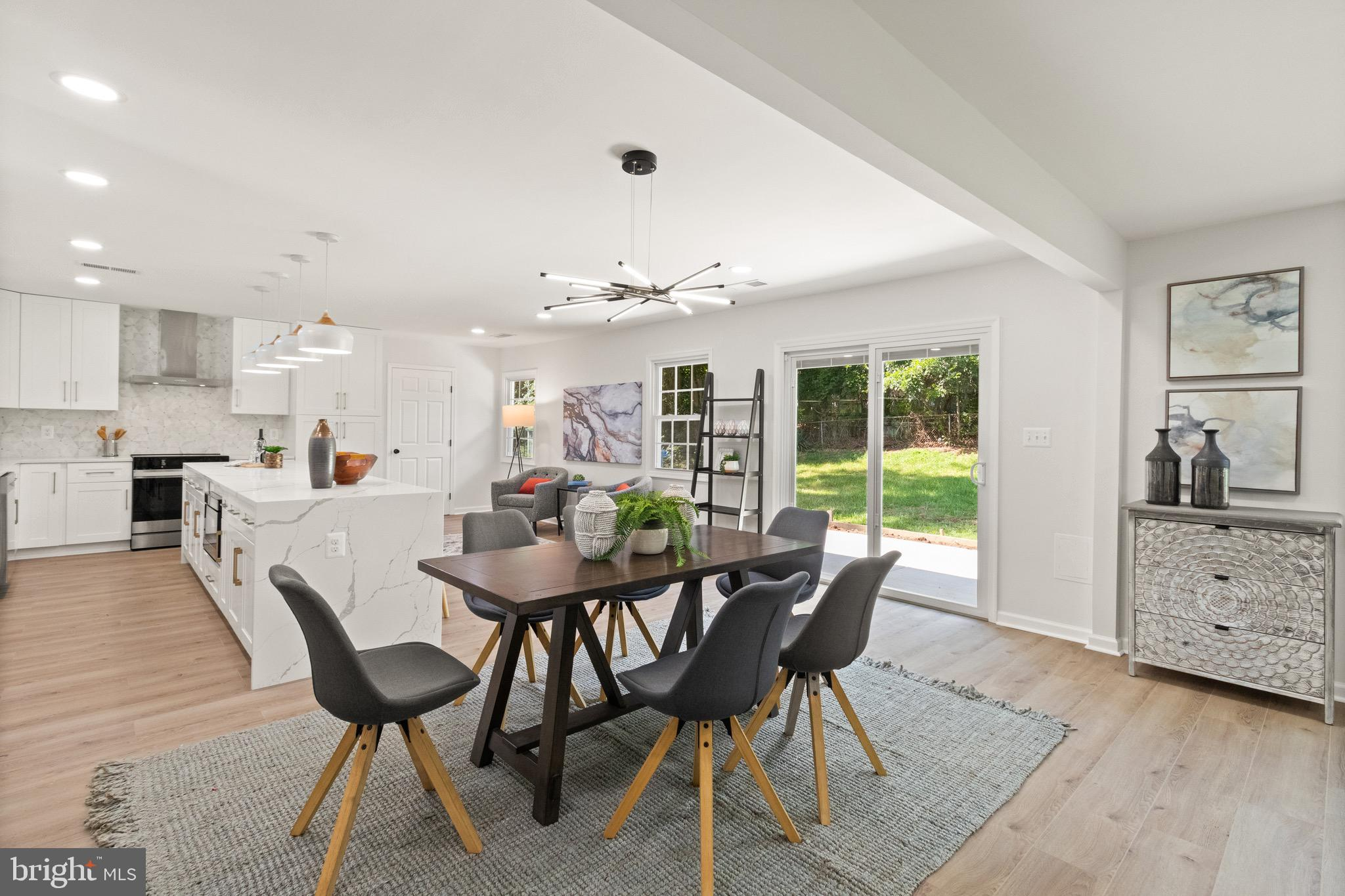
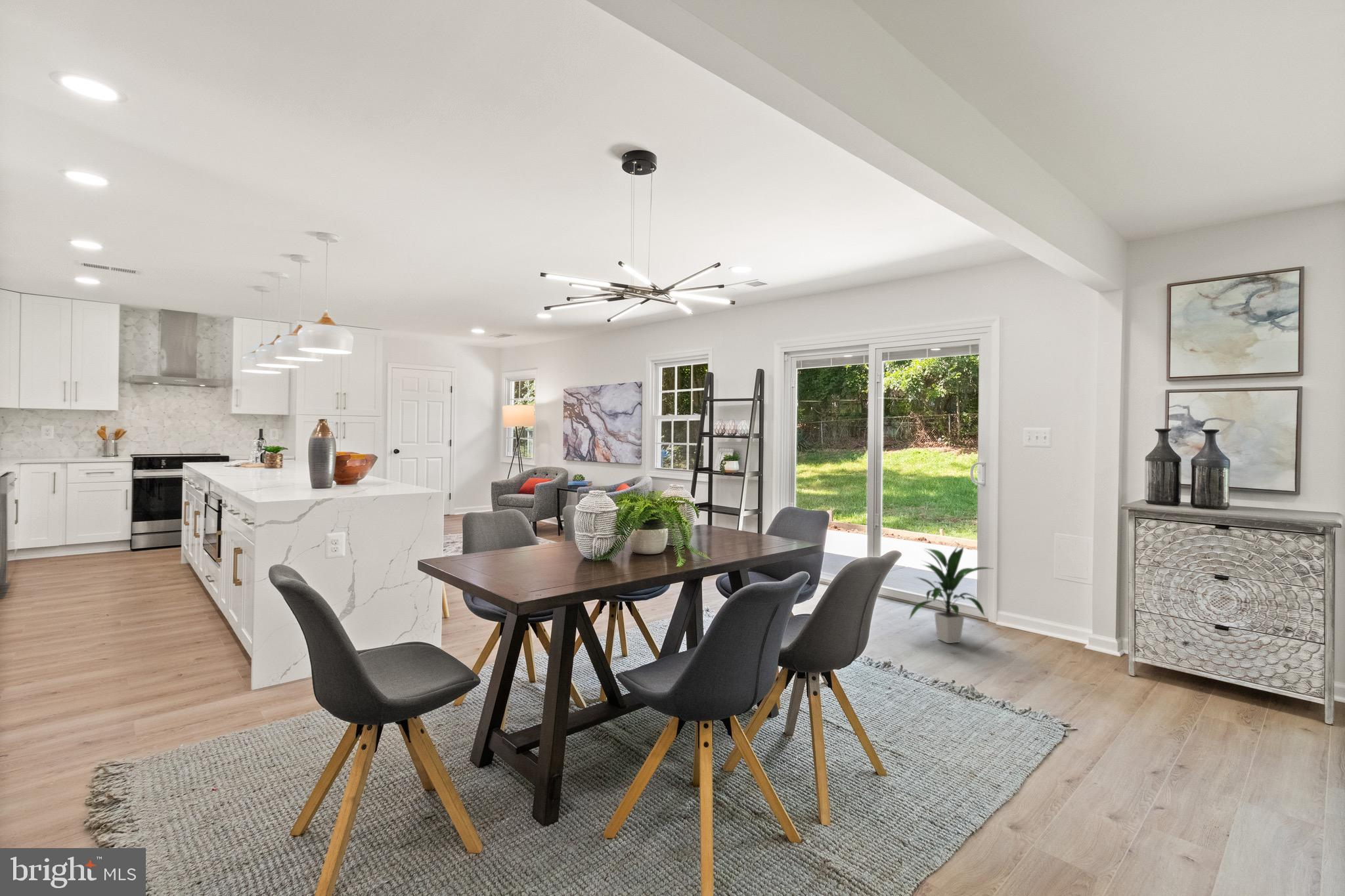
+ indoor plant (945, 591)
